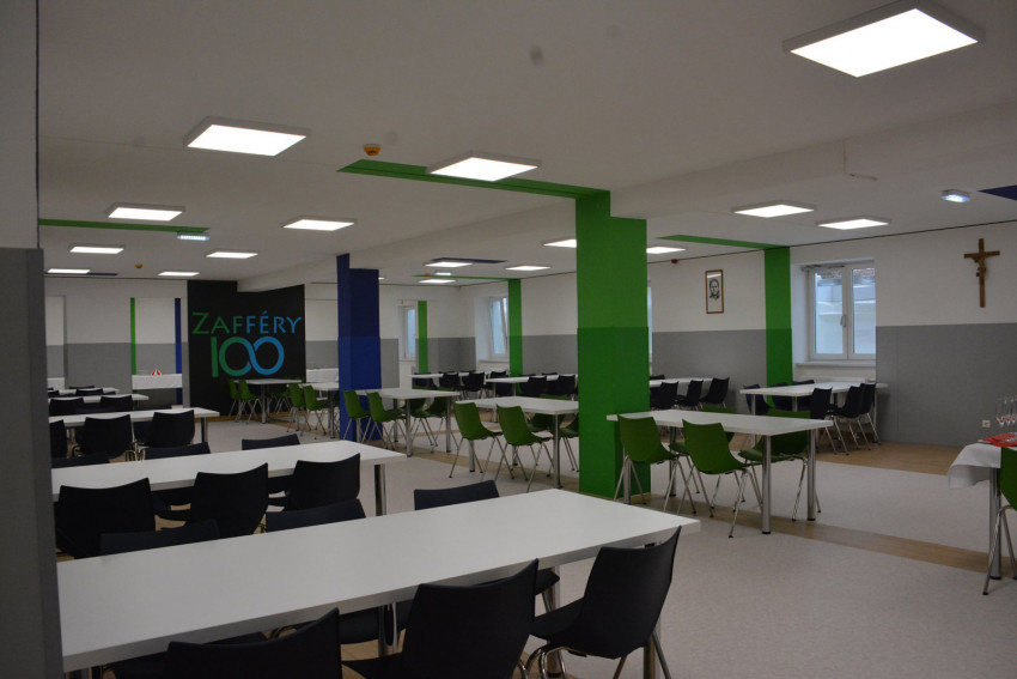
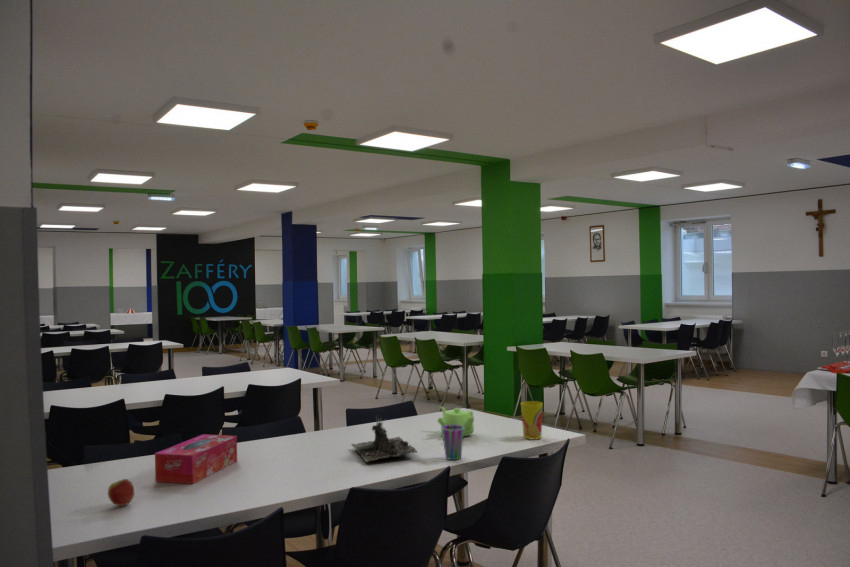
+ tissue box (198, 457)
+ teapot (455, 421)
+ plant (383, 433)
+ cup (532, 420)
+ apple (121, 492)
+ cup (453, 442)
